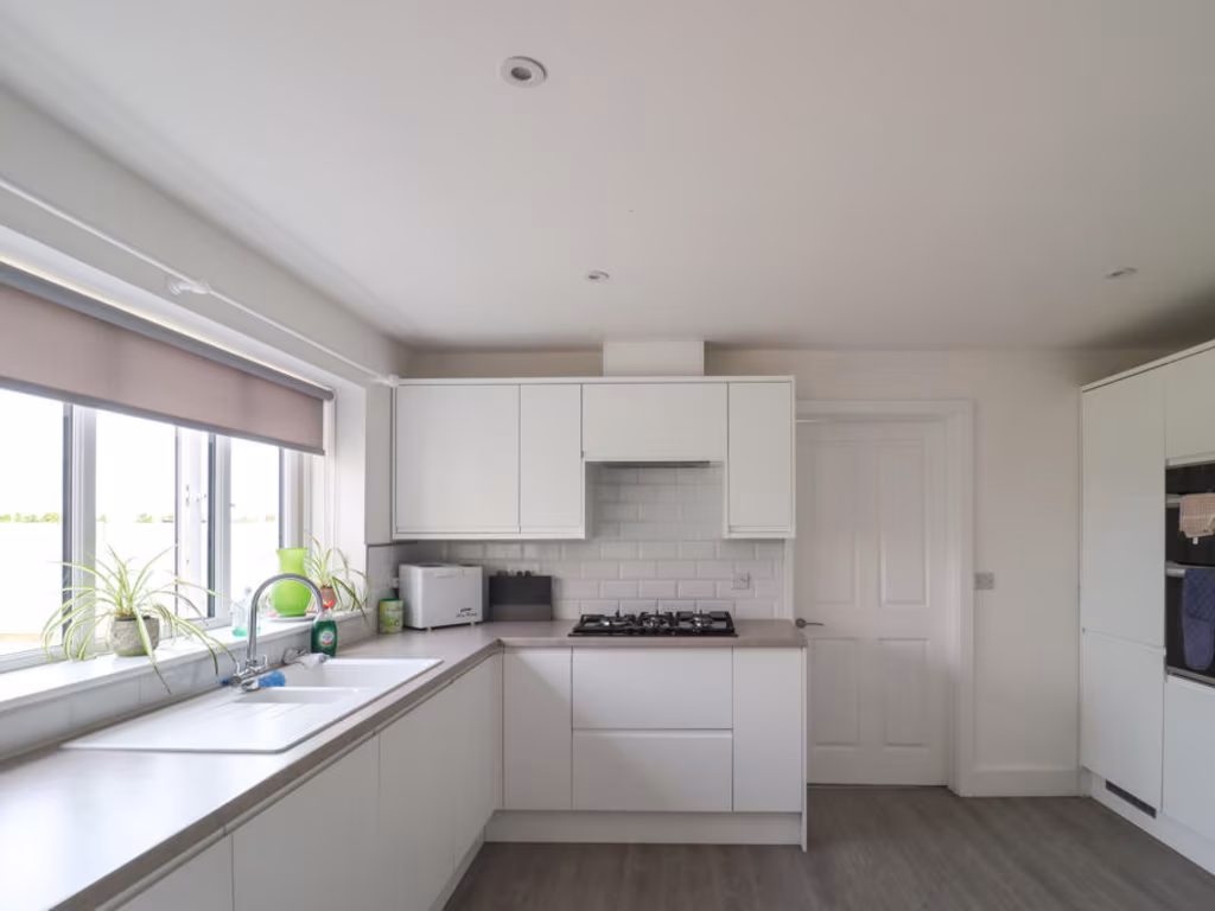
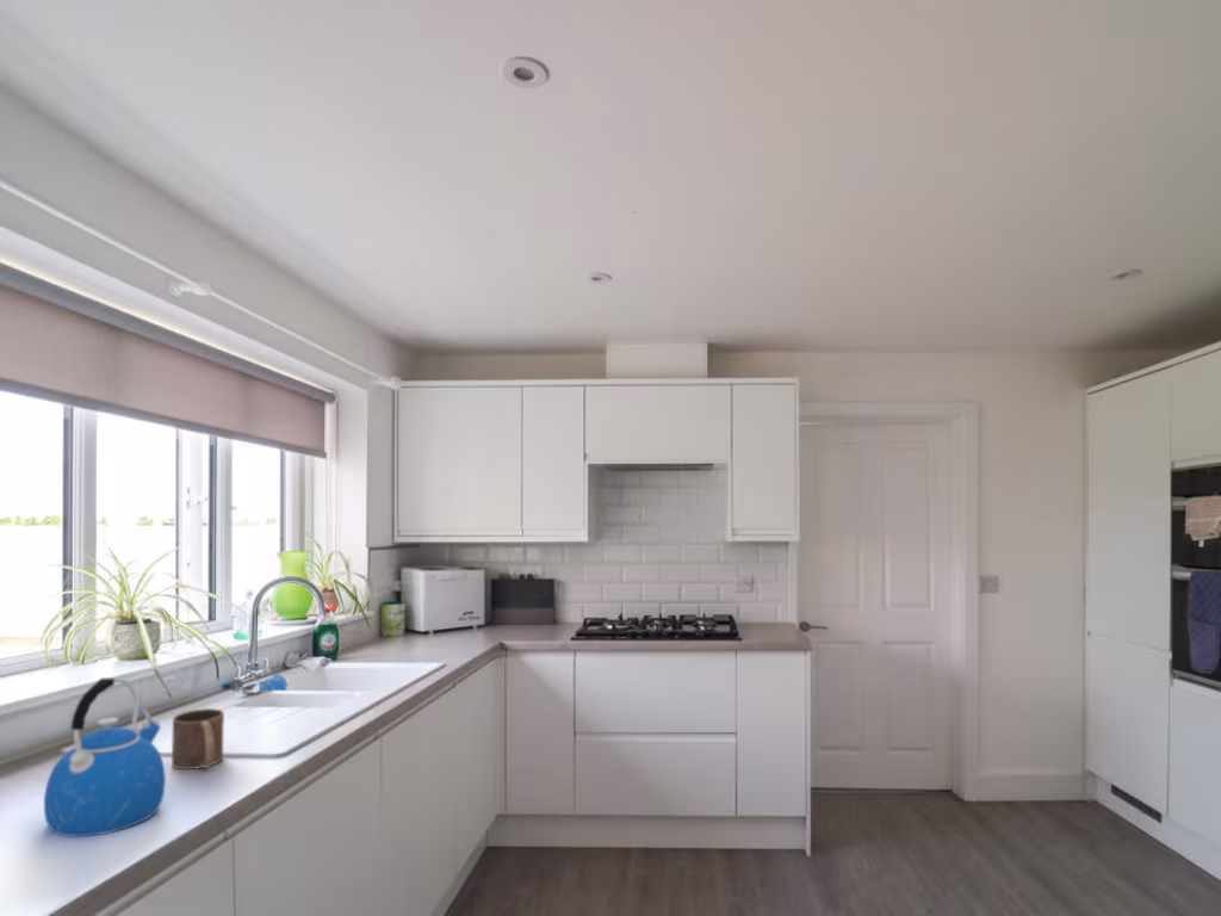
+ kettle (116, 742)
+ mug (200, 741)
